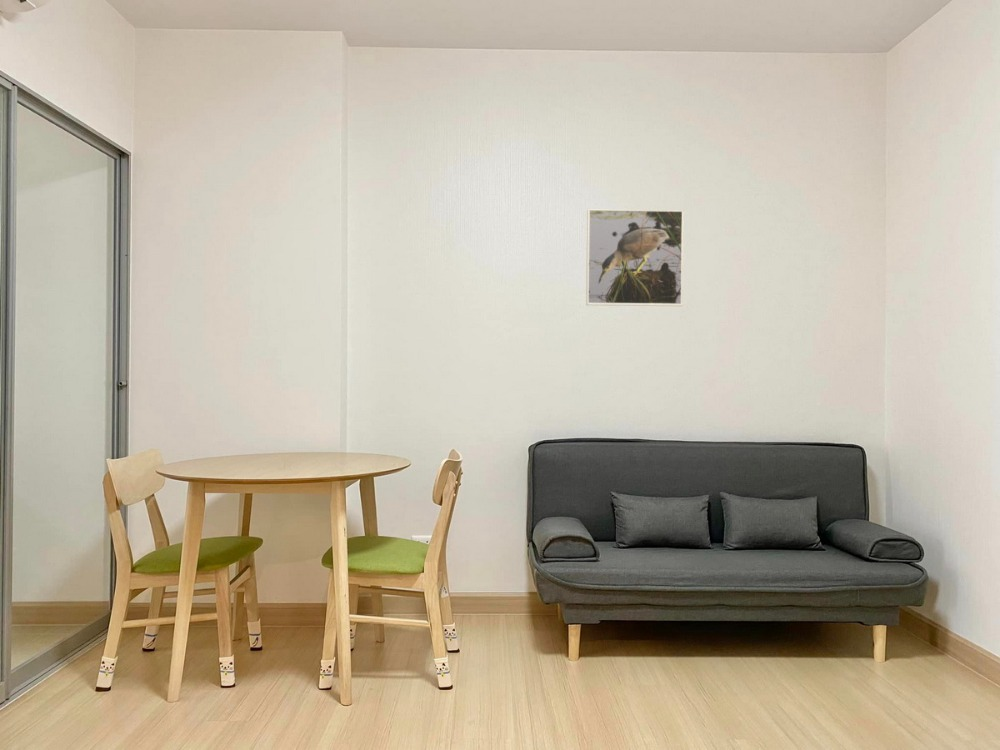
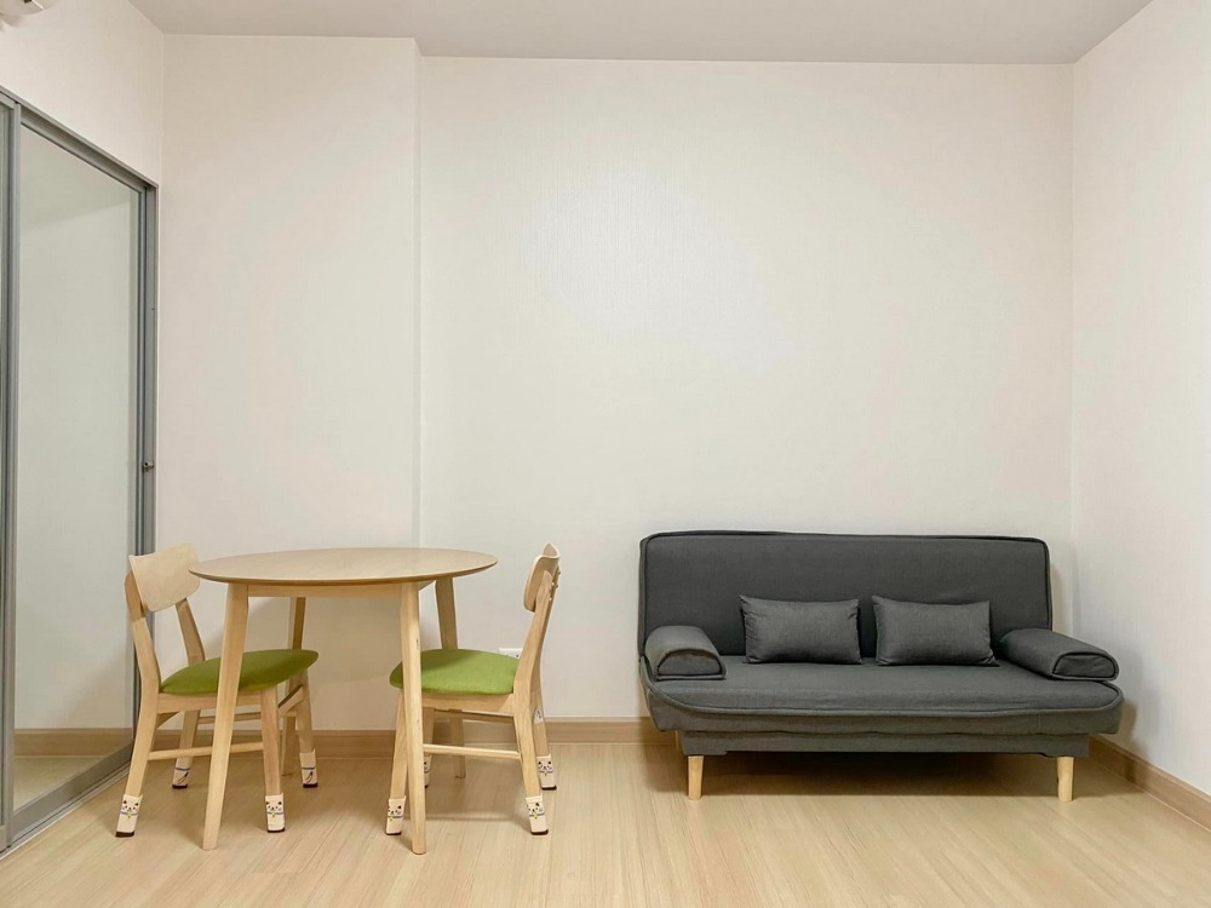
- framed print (634, 258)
